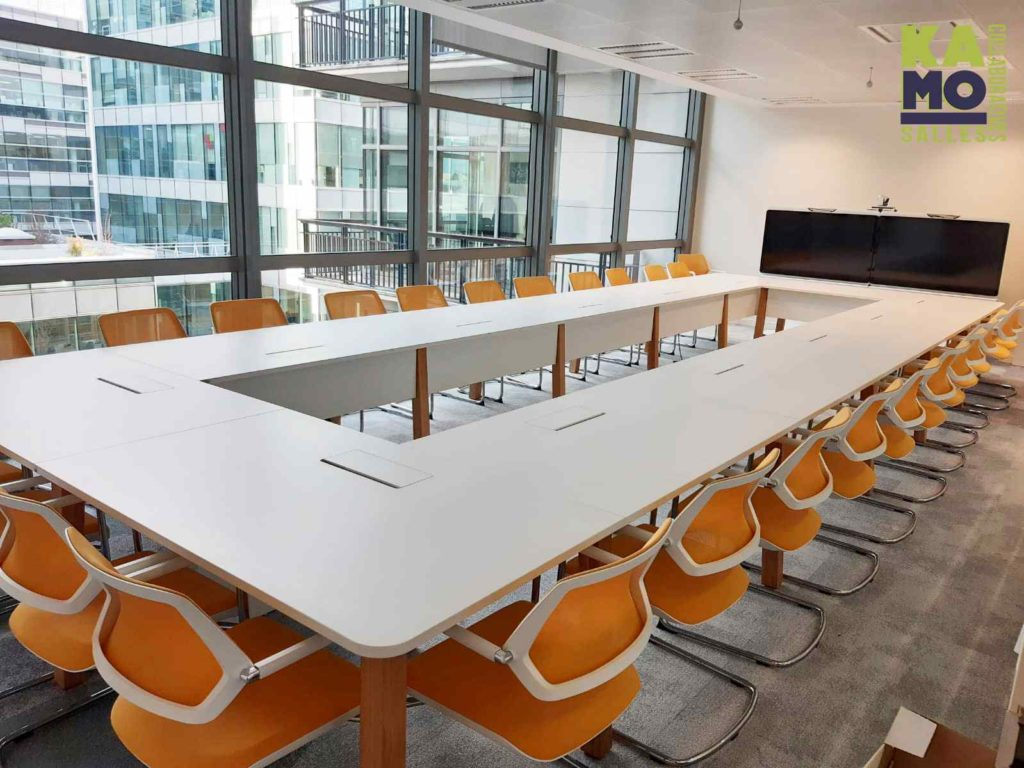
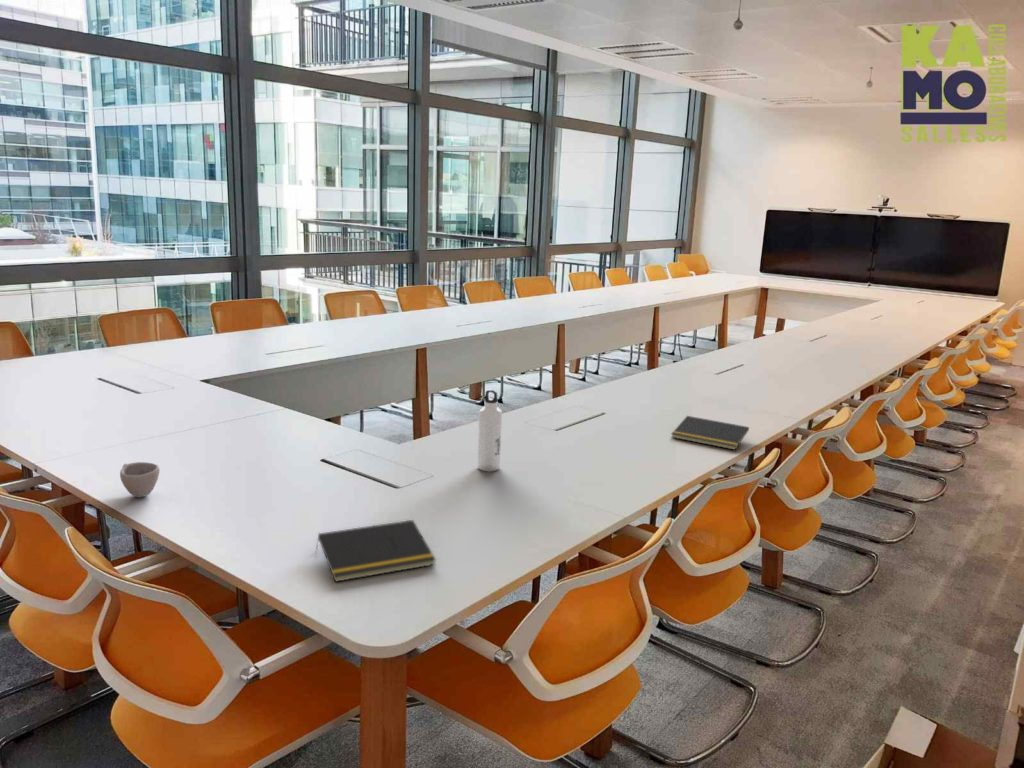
+ water bottle (490, 429)
+ cup (136, 480)
+ notepad (710, 432)
+ notepad (376, 548)
